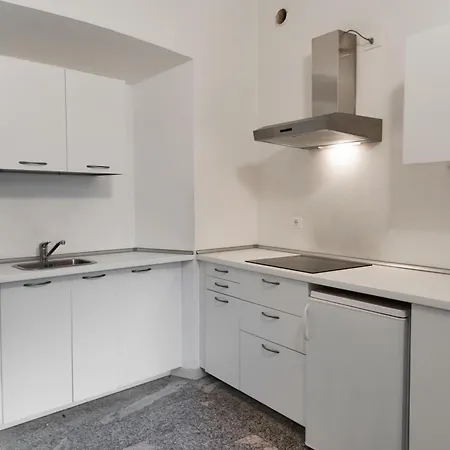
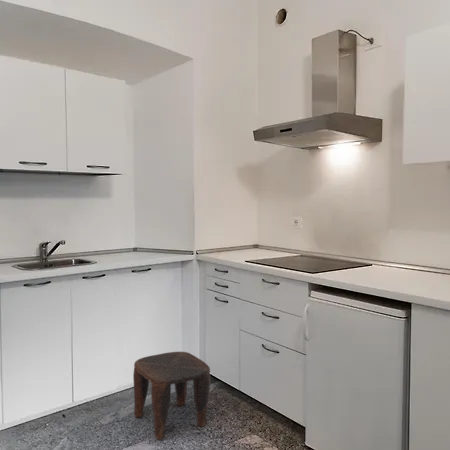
+ stool (170, 391)
